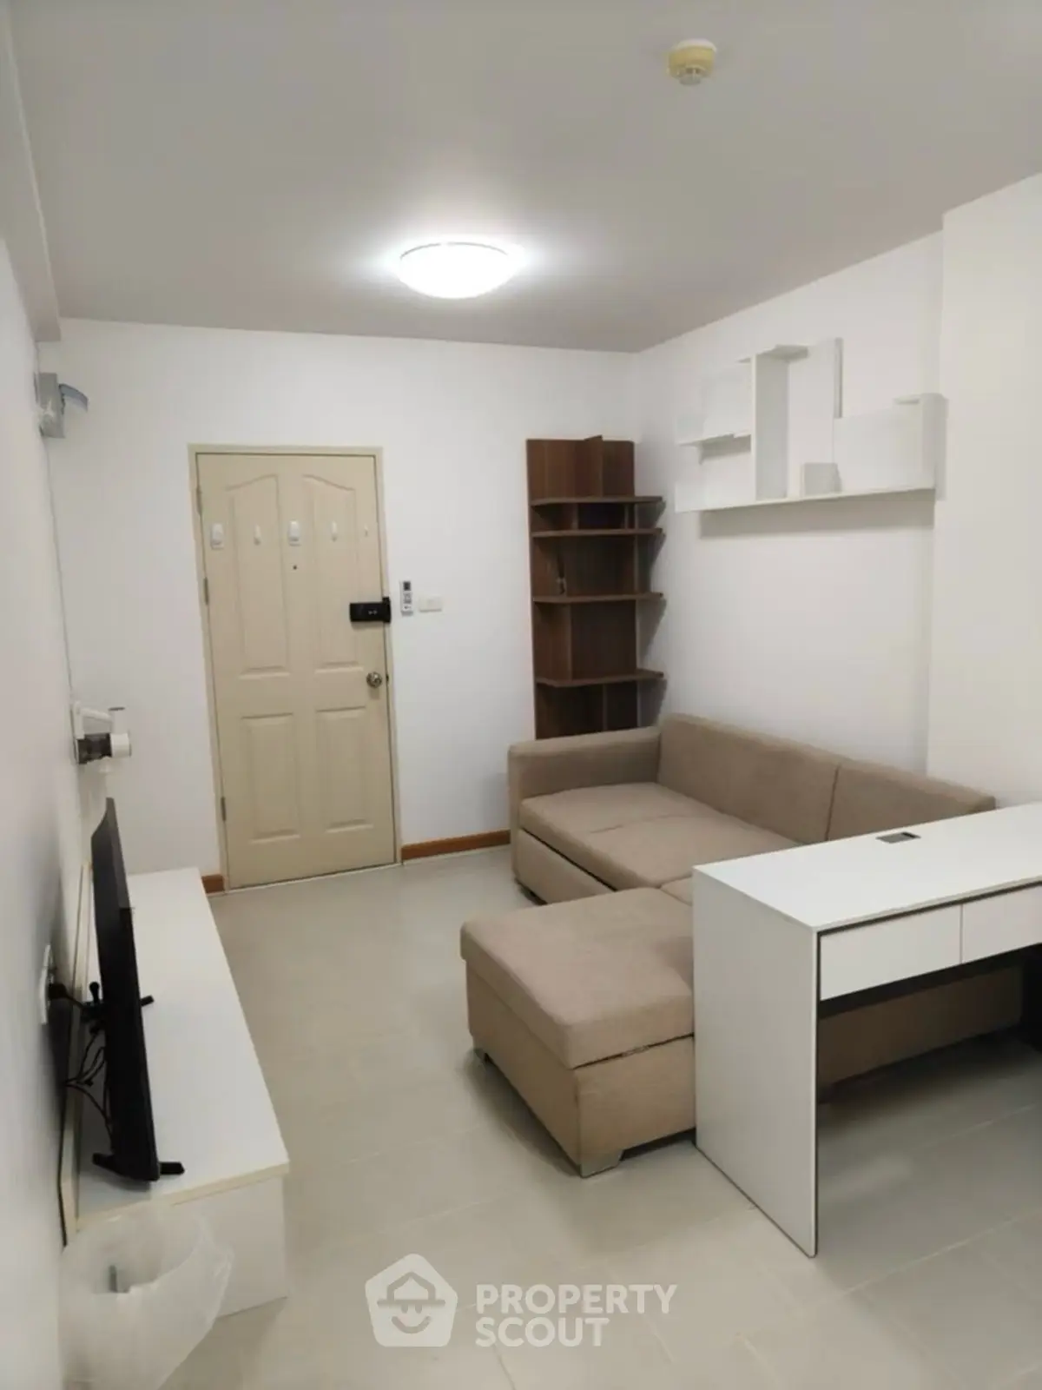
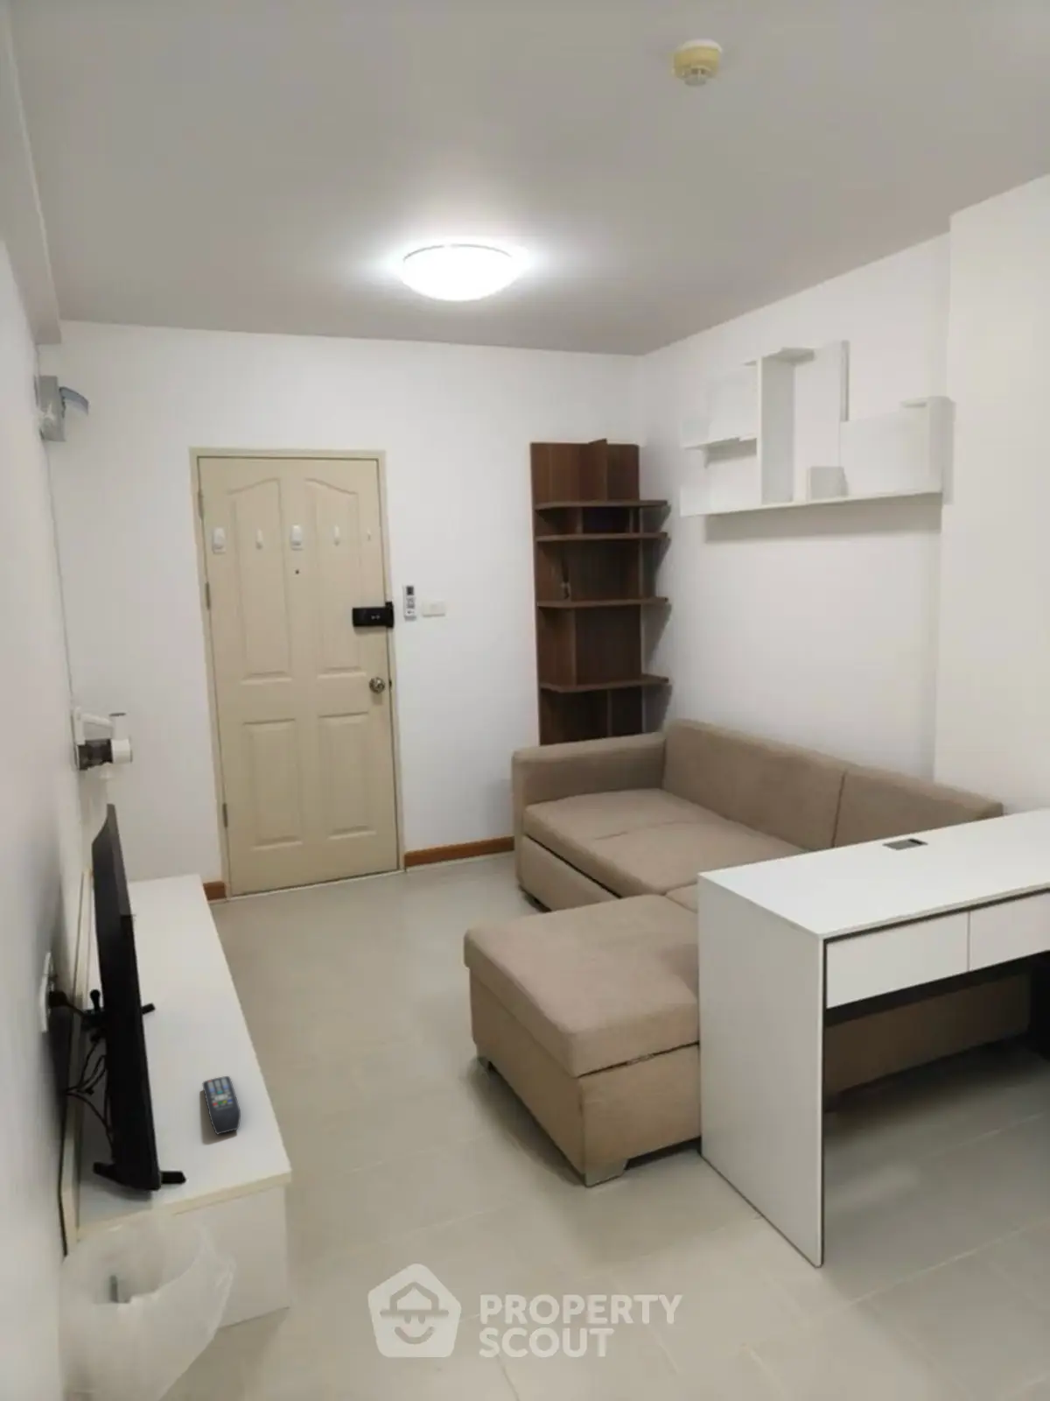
+ remote control (221, 1101)
